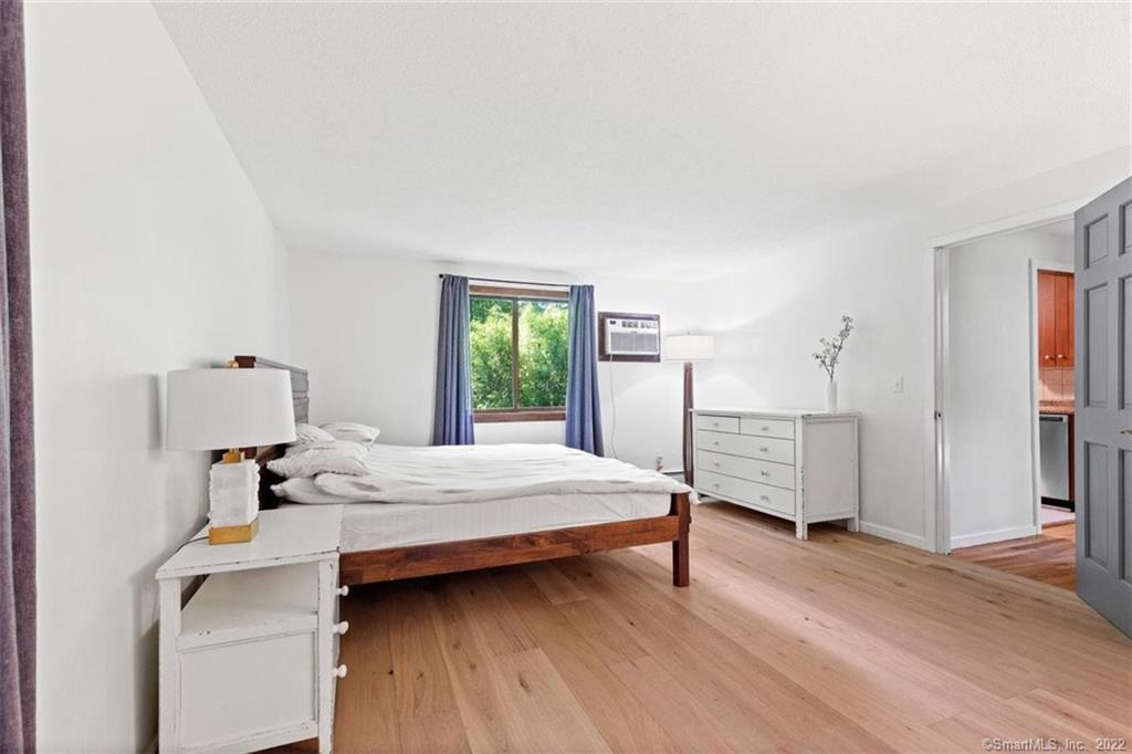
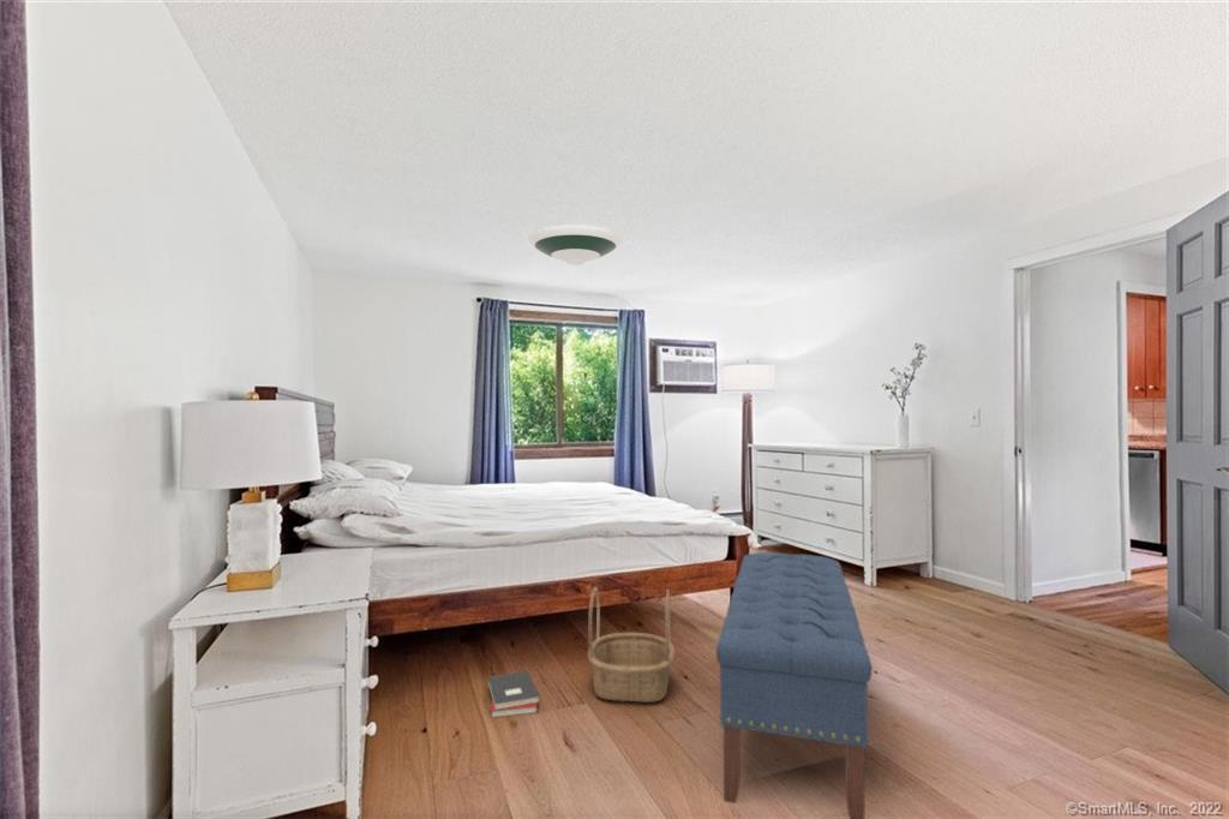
+ bench (791, 653)
+ hardback book (512, 692)
+ basket (631, 639)
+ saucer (575, 251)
